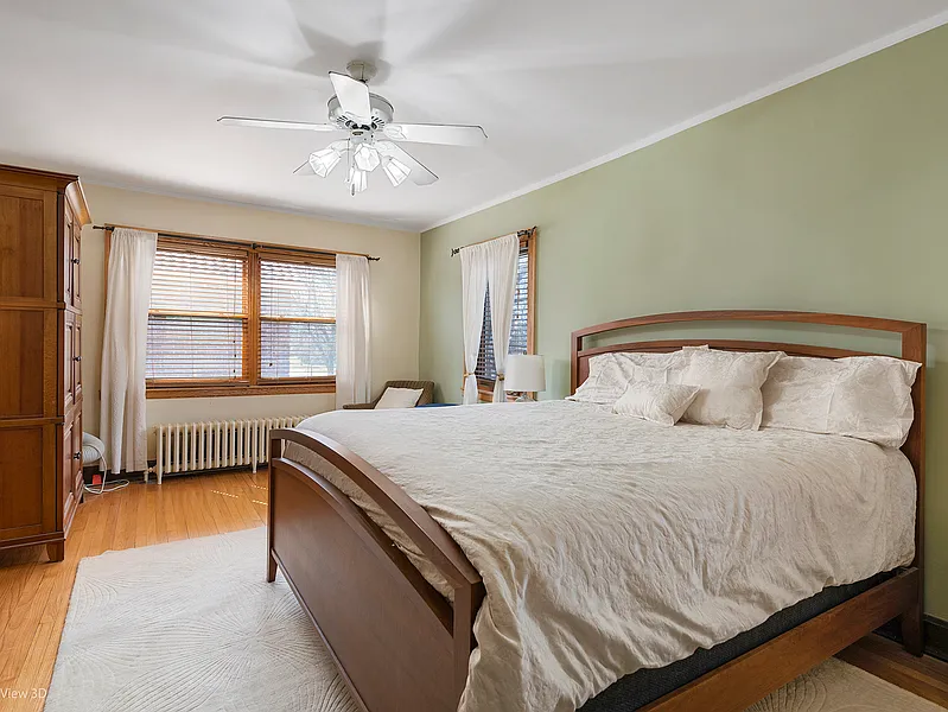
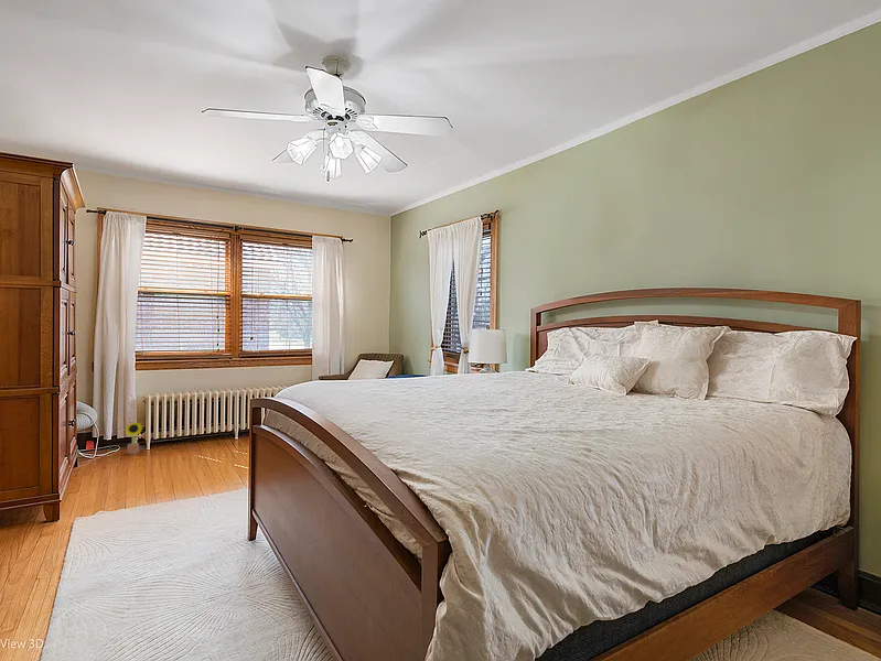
+ decorative plant (132, 436)
